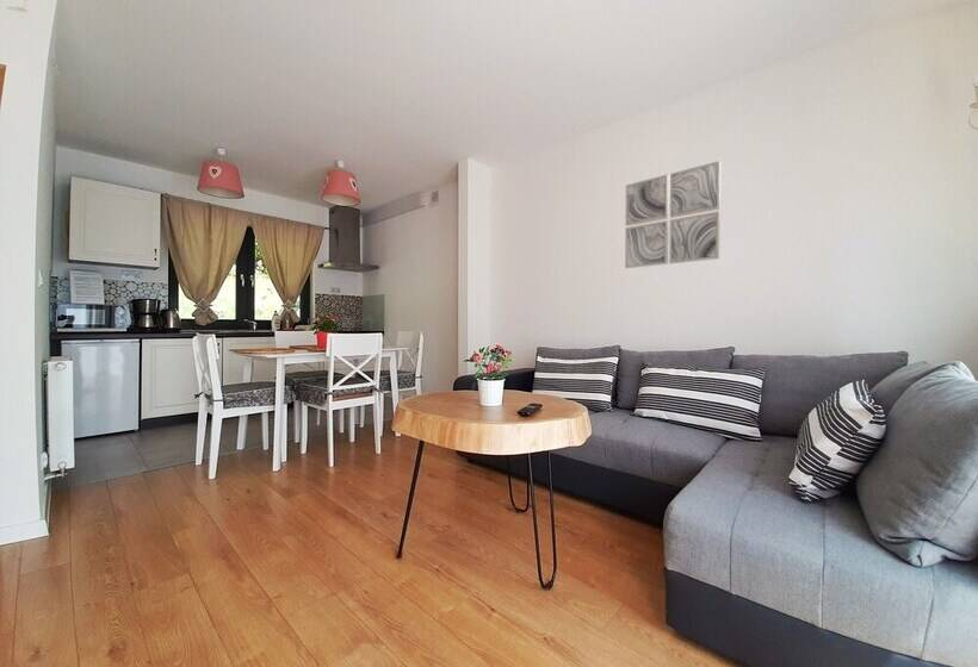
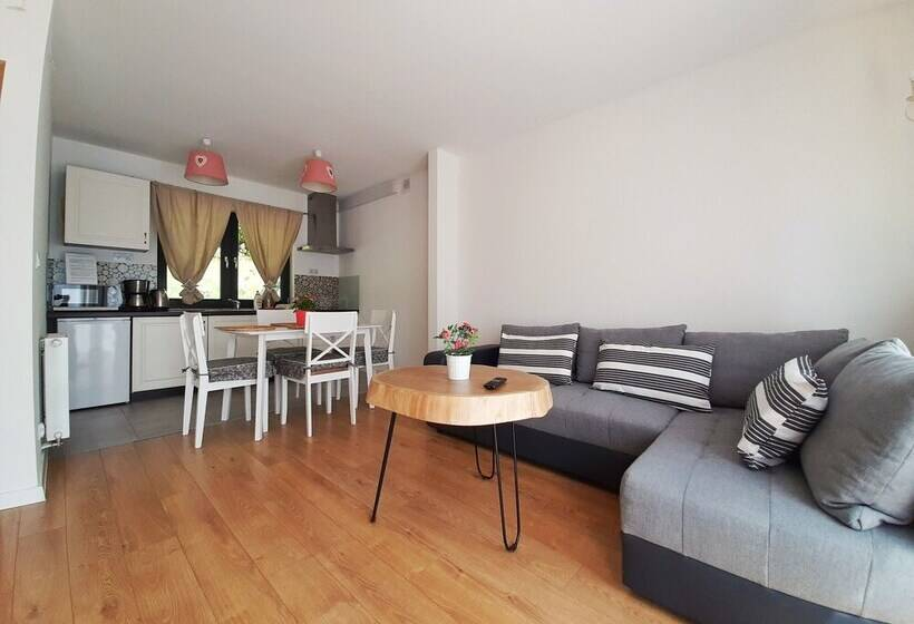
- wall art (668, 218)
